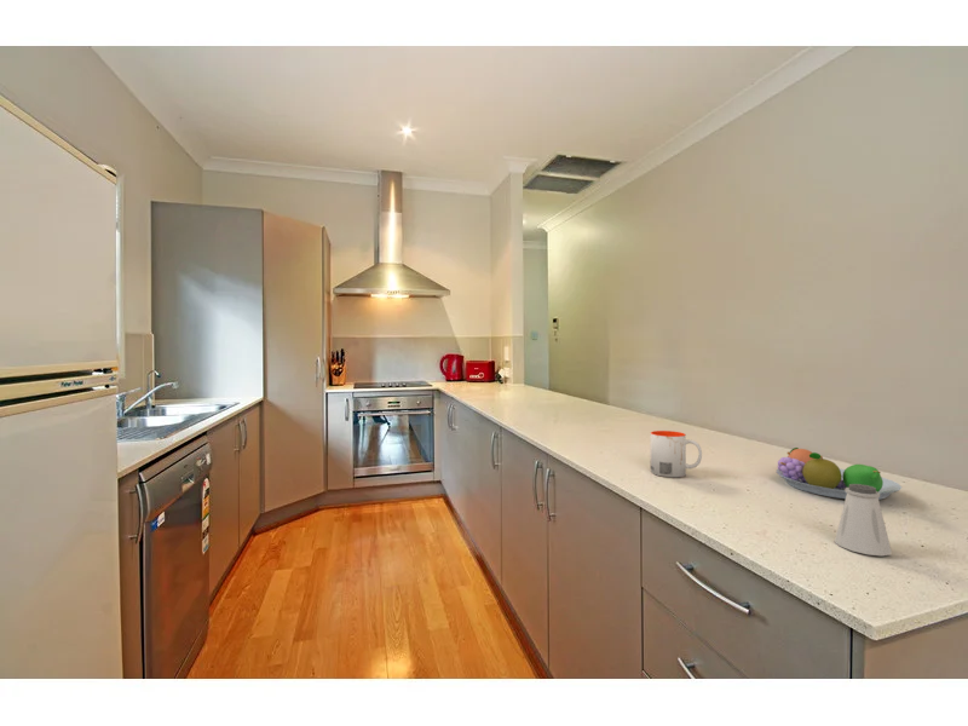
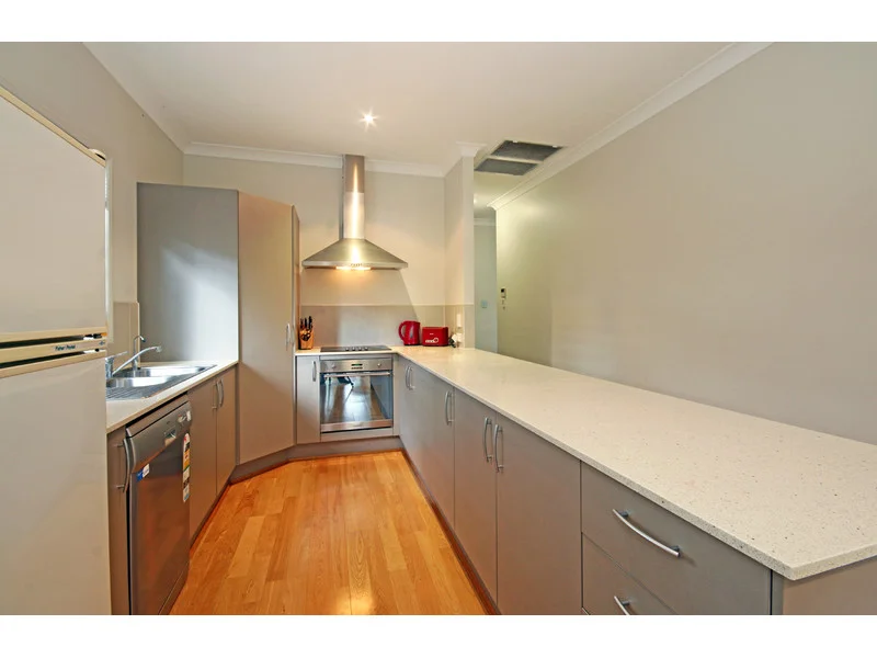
- mug (675, 453)
- fruit bowl (835, 468)
- saltshaker (862, 515)
